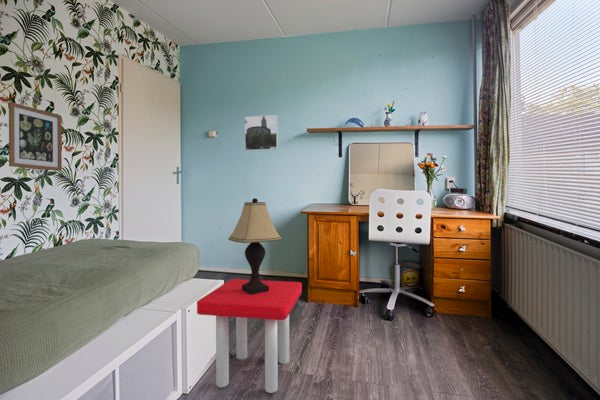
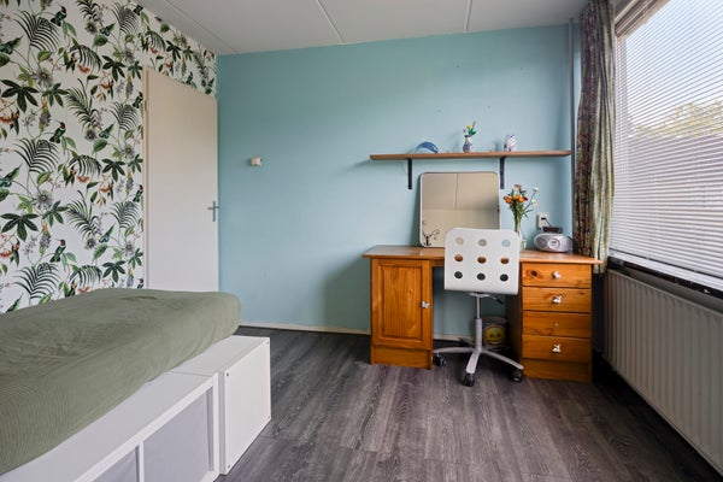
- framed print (261, 133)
- wall art (37, 139)
- lamp (255, 244)
- stool (246, 331)
